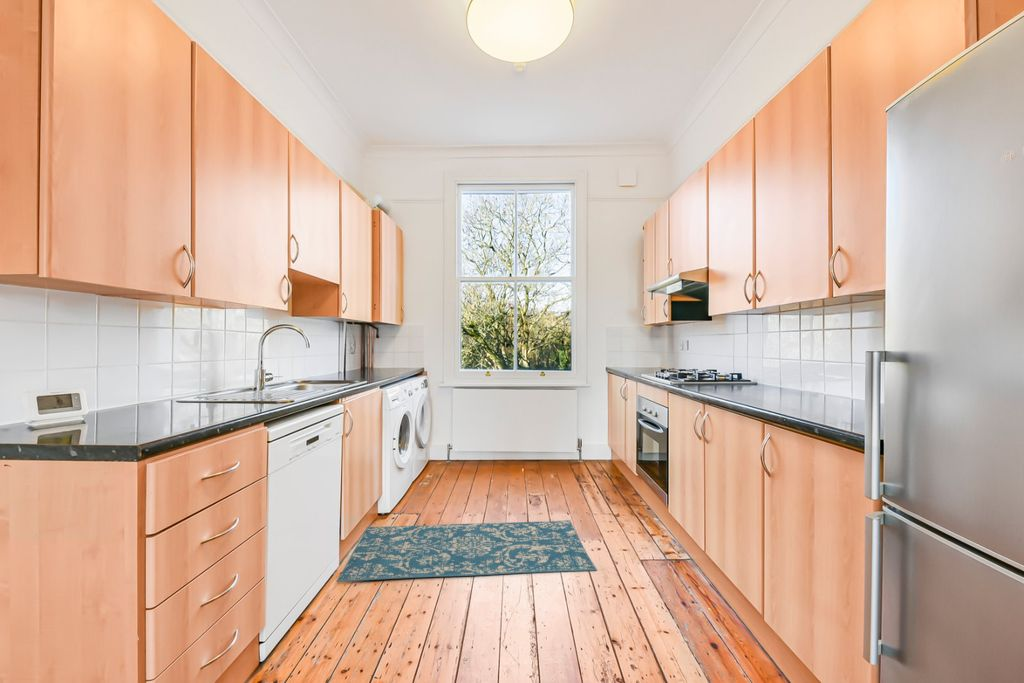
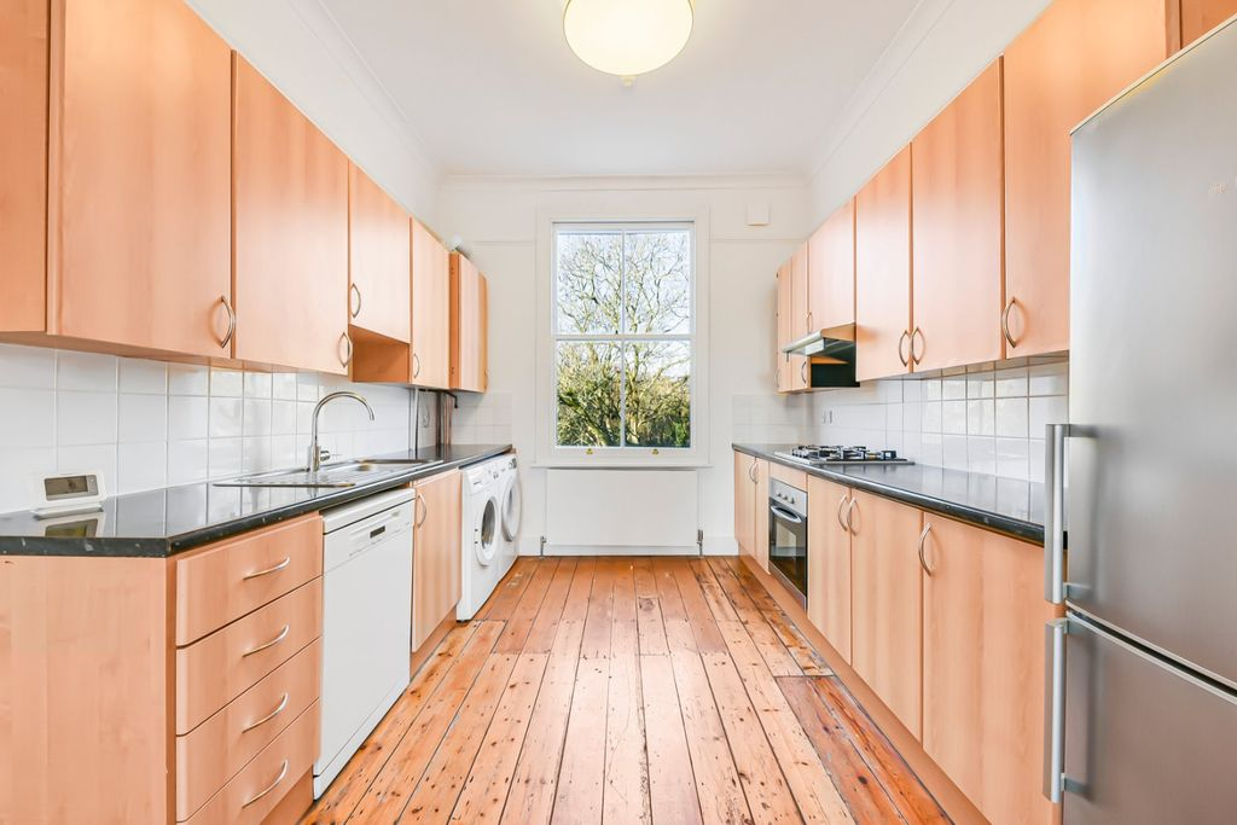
- rug (470, 546)
